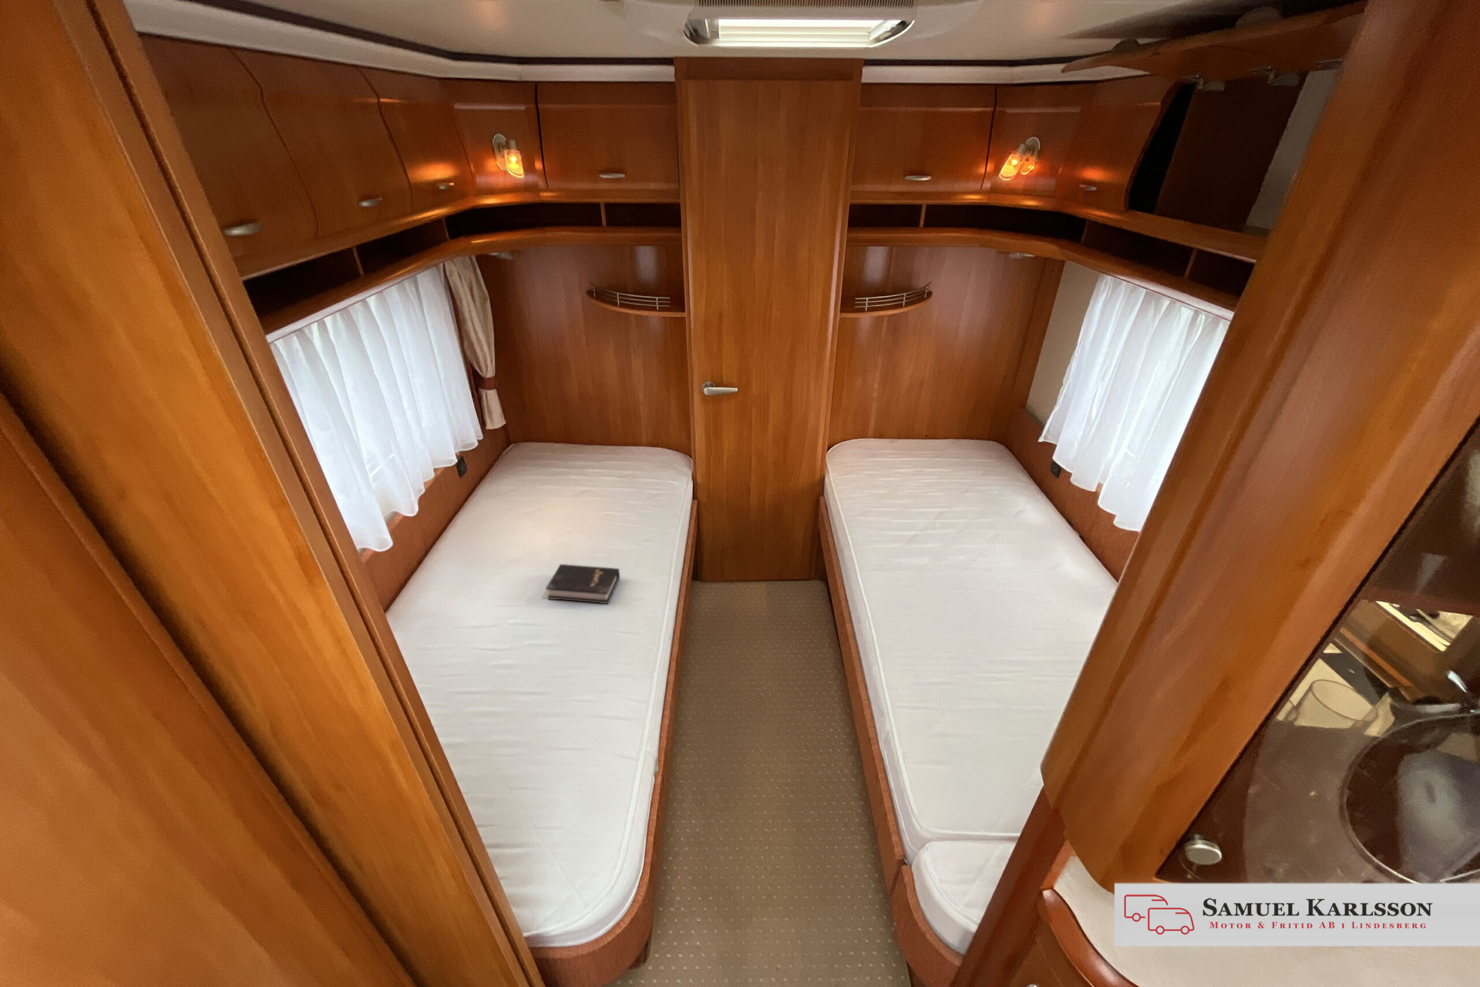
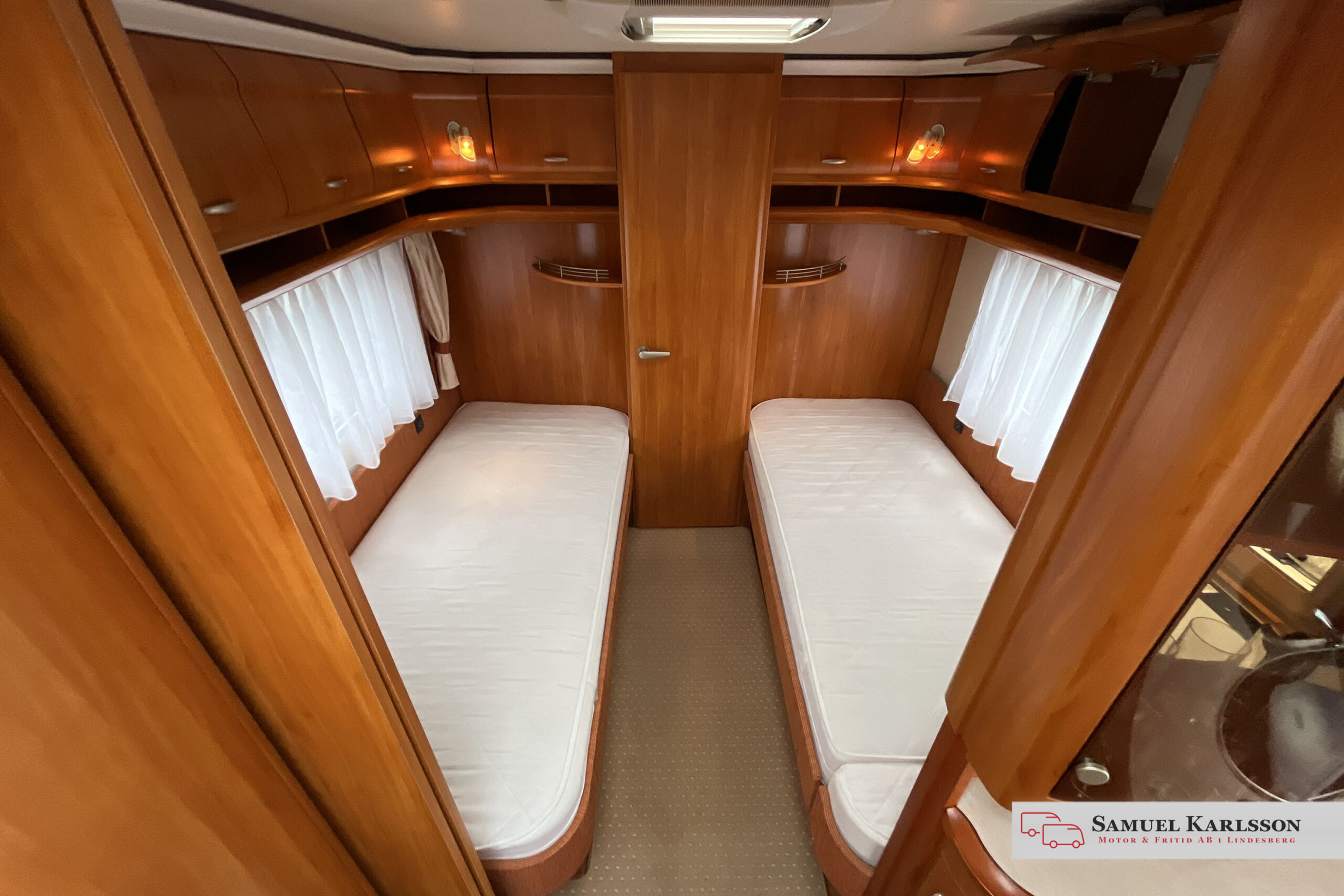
- hardback book (584, 583)
